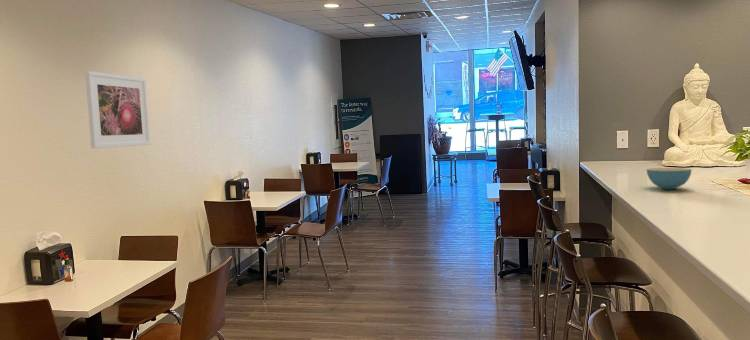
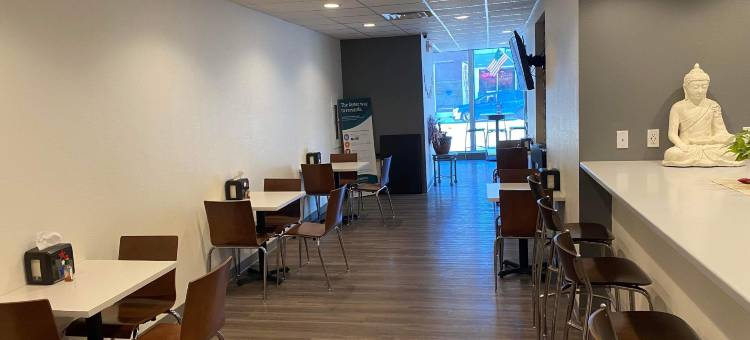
- cereal bowl (668, 178)
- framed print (120, 110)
